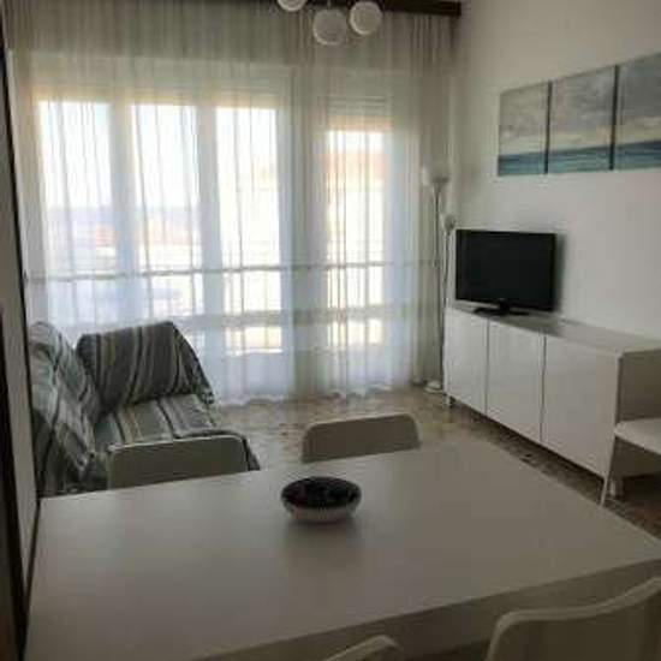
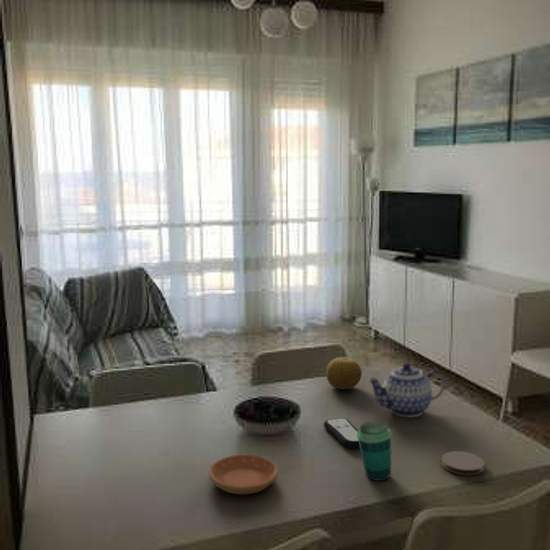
+ teapot (407, 387)
+ coaster (462, 462)
+ saucer (243, 475)
+ remote control (345, 432)
+ cup (373, 451)
+ fruit (343, 373)
